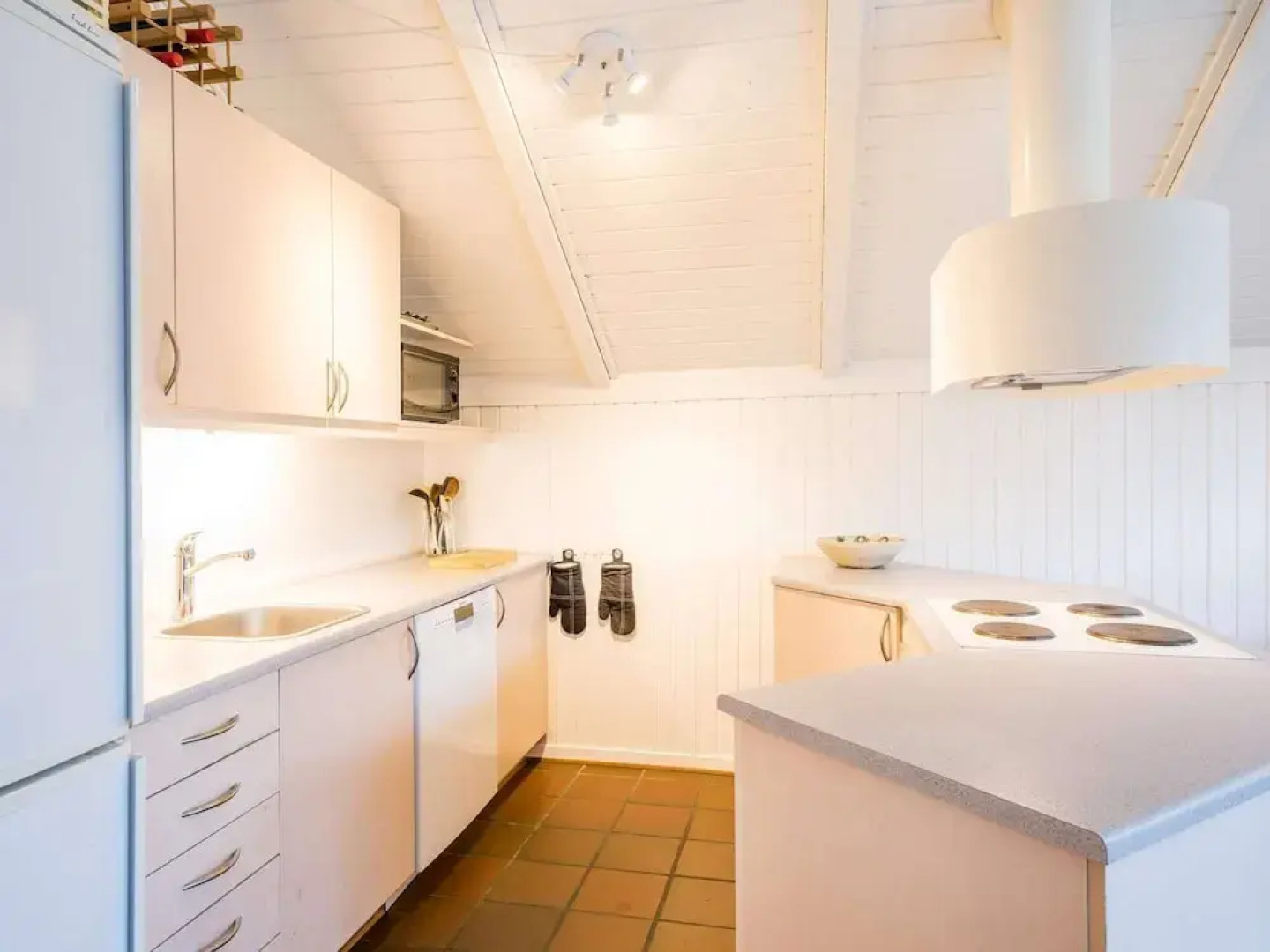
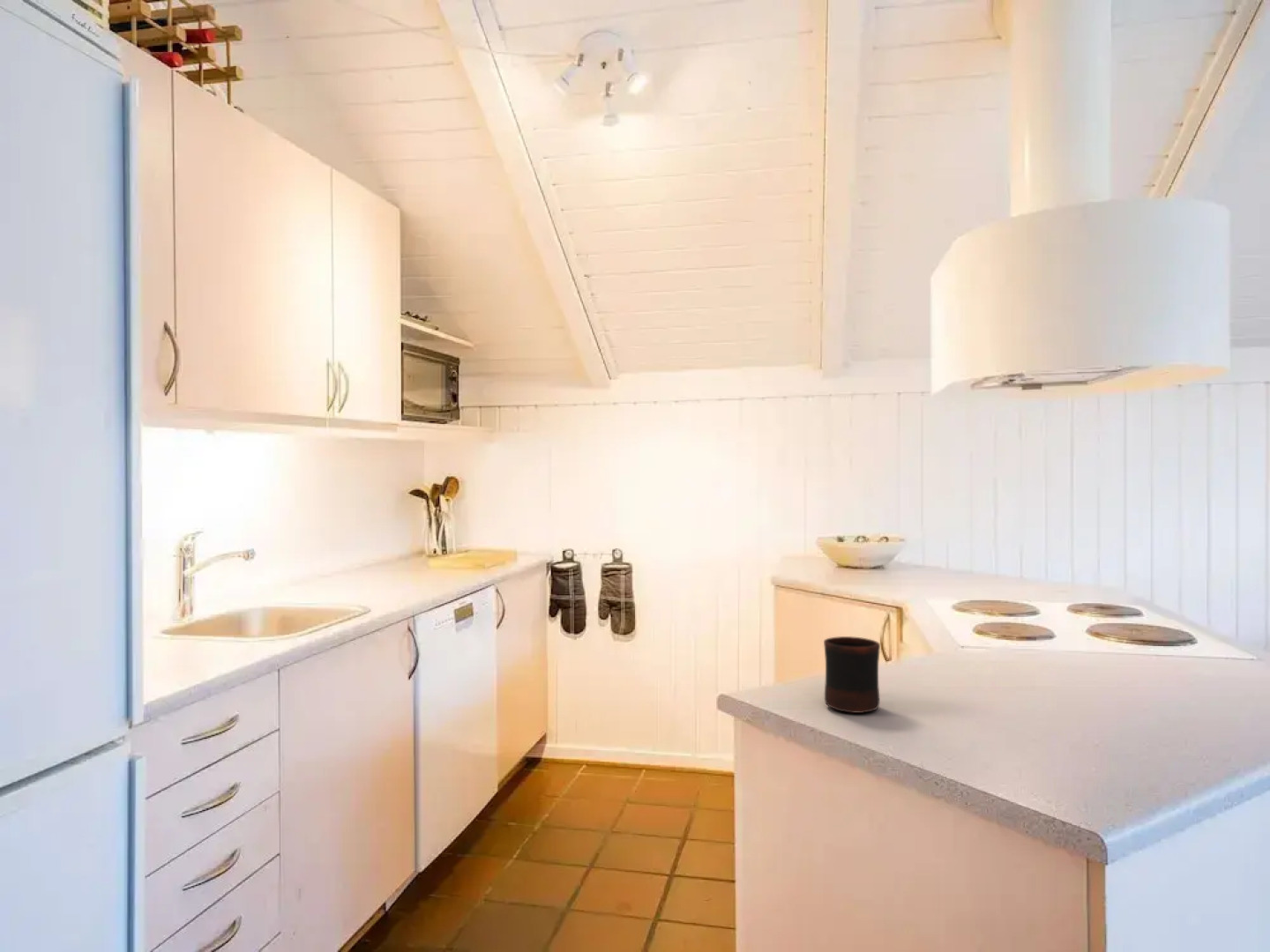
+ mug (846, 671)
